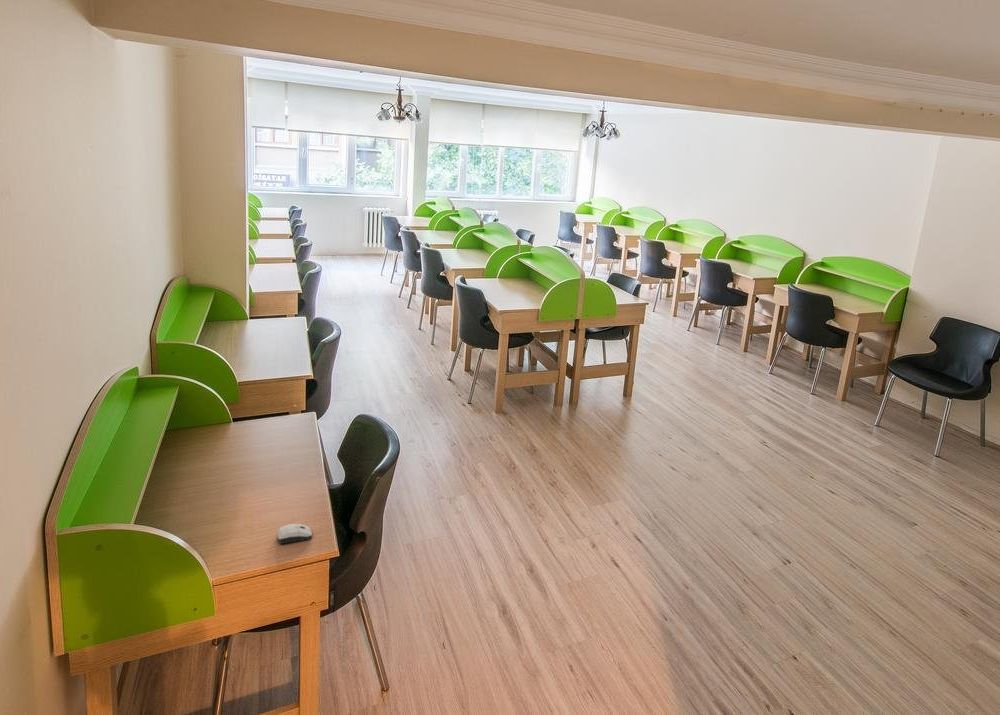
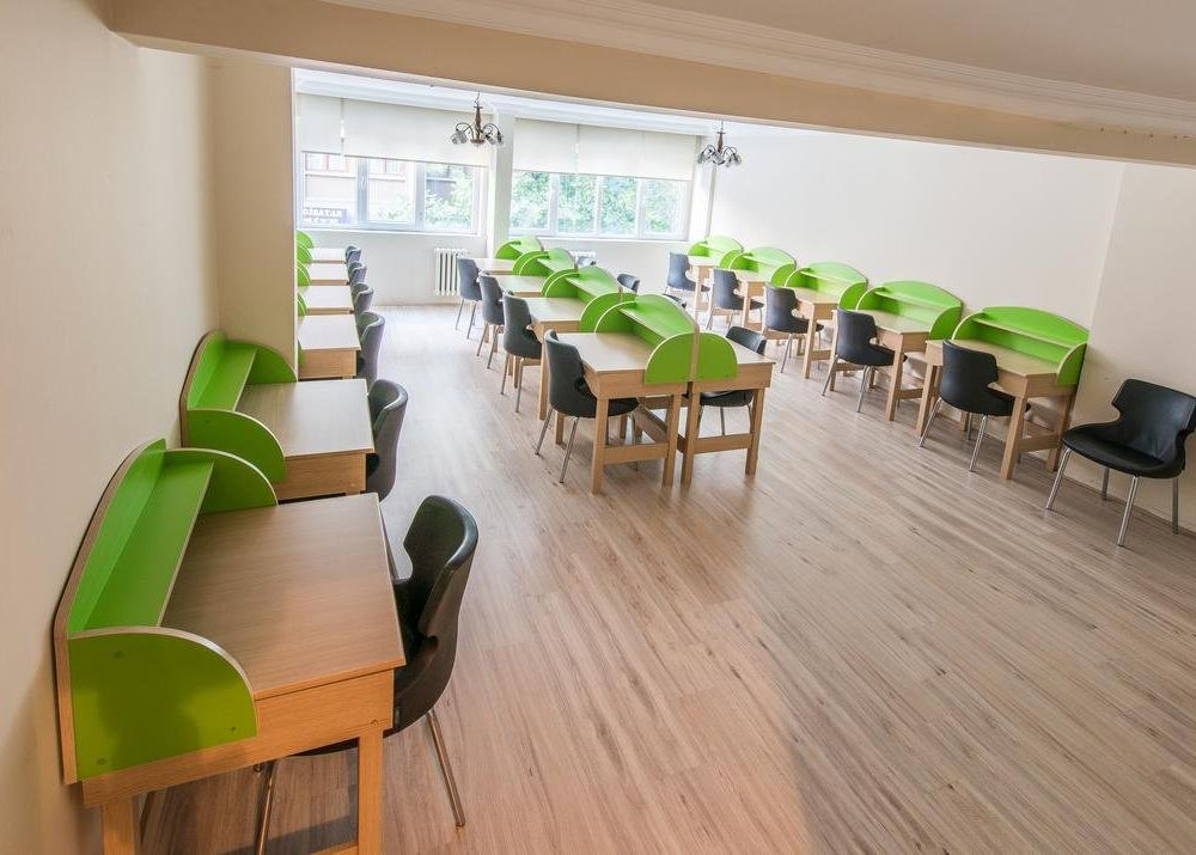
- computer mouse (294, 532)
